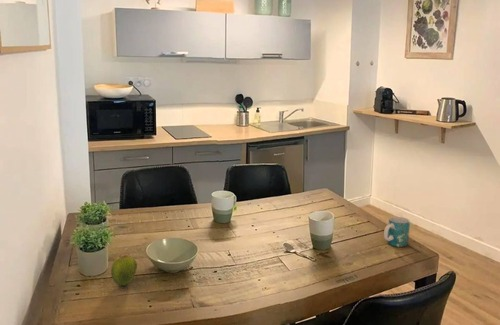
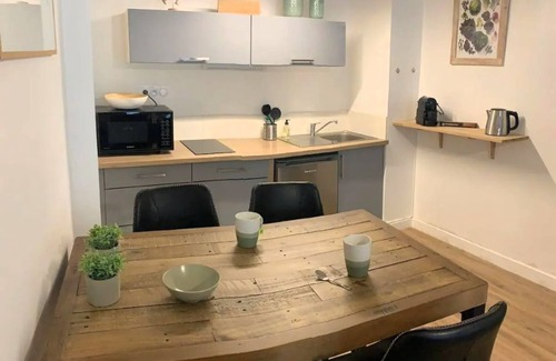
- fruit (123, 270)
- mug (395, 232)
